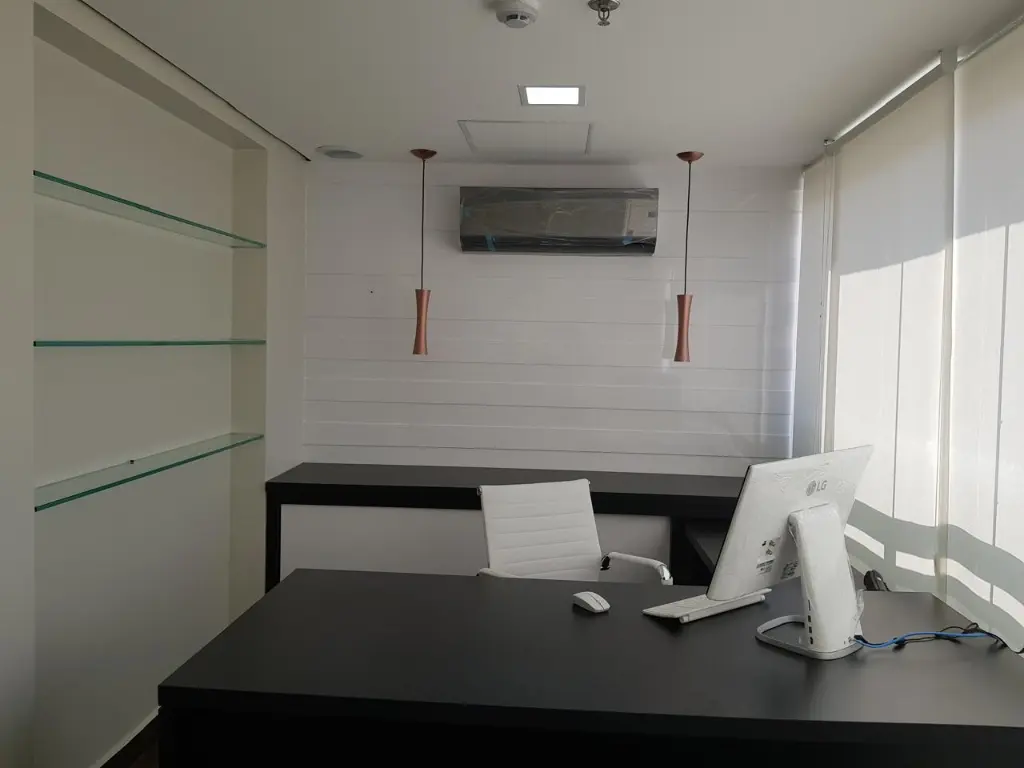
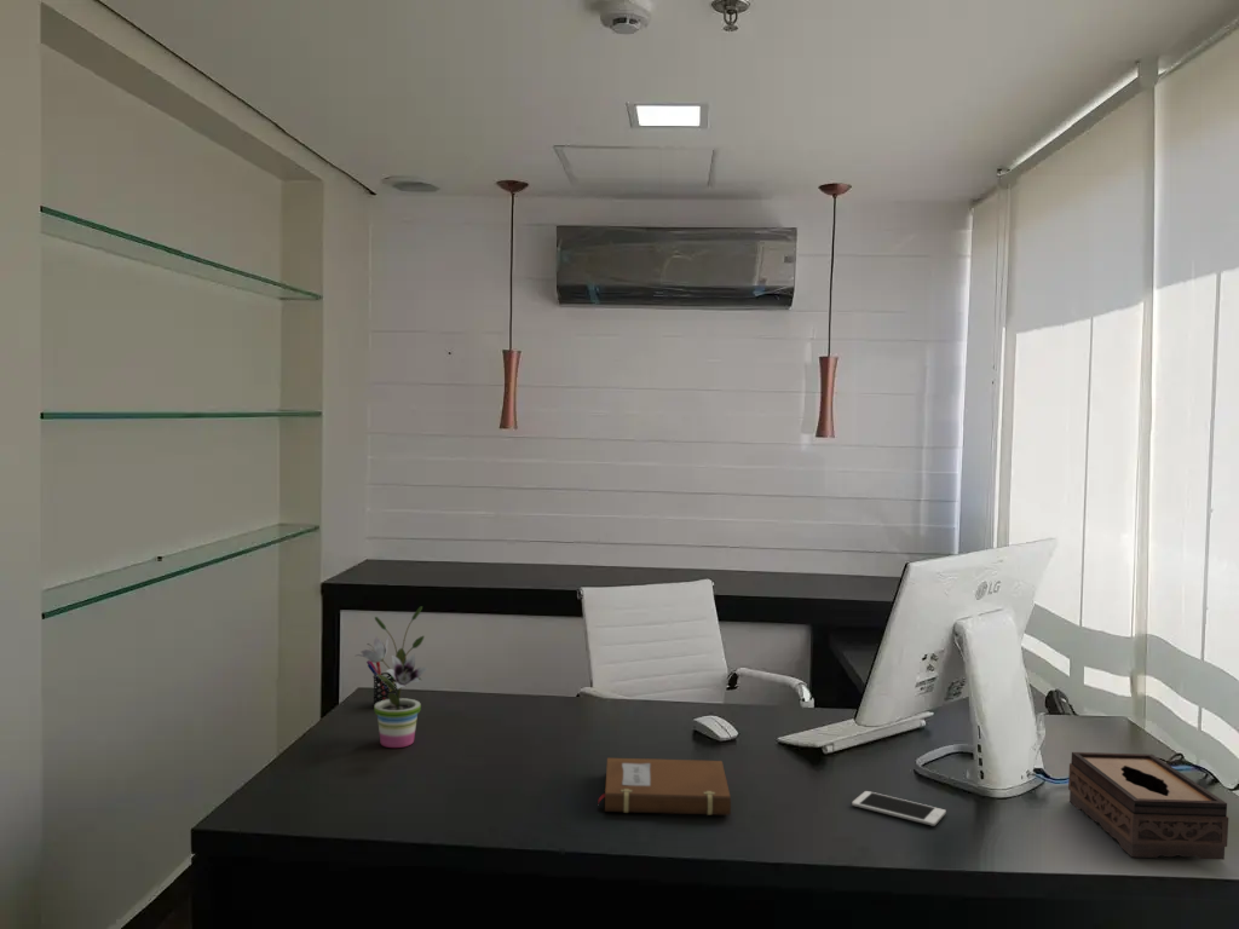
+ cell phone (898, 807)
+ notebook (662, 785)
+ potted plant (392, 675)
+ tissue box (1142, 802)
+ pen holder (388, 679)
